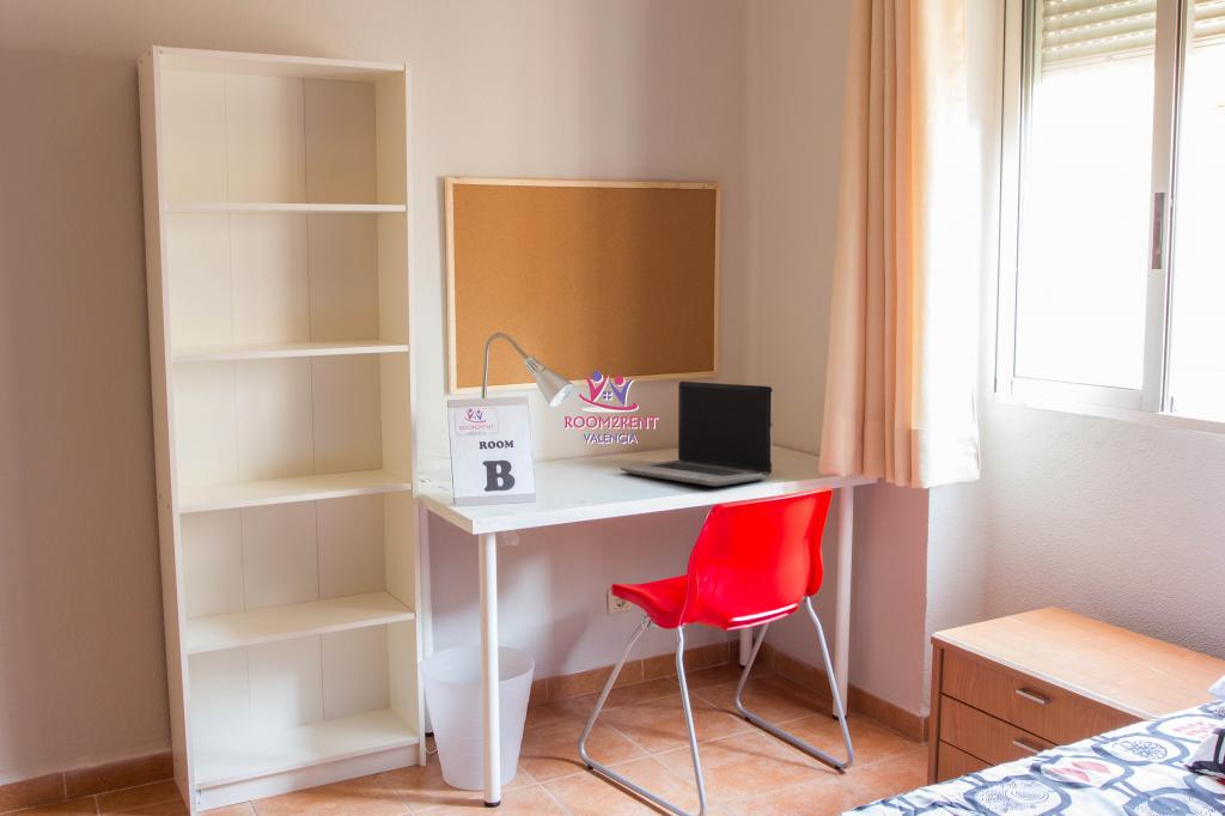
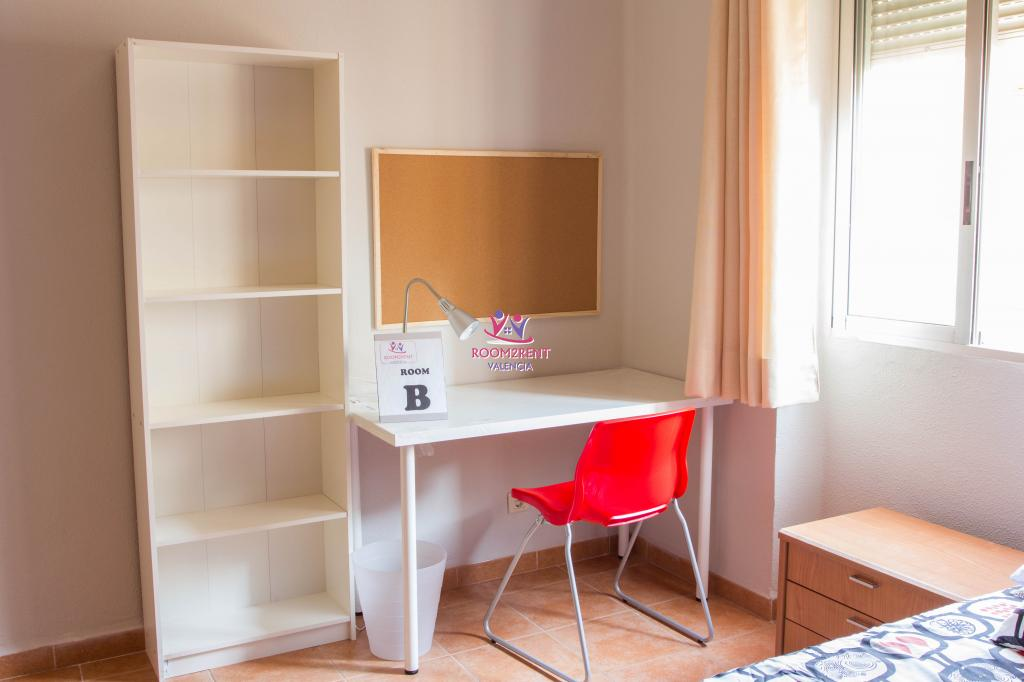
- laptop computer (694, 431)
